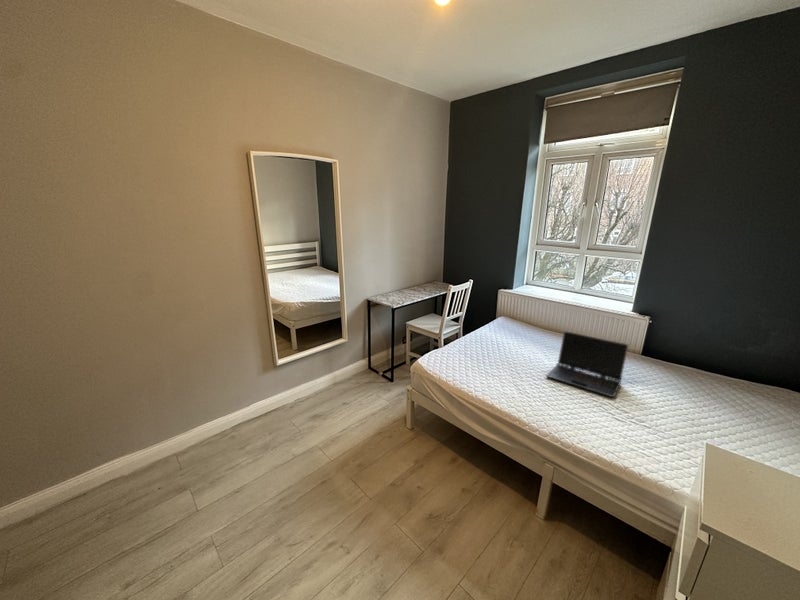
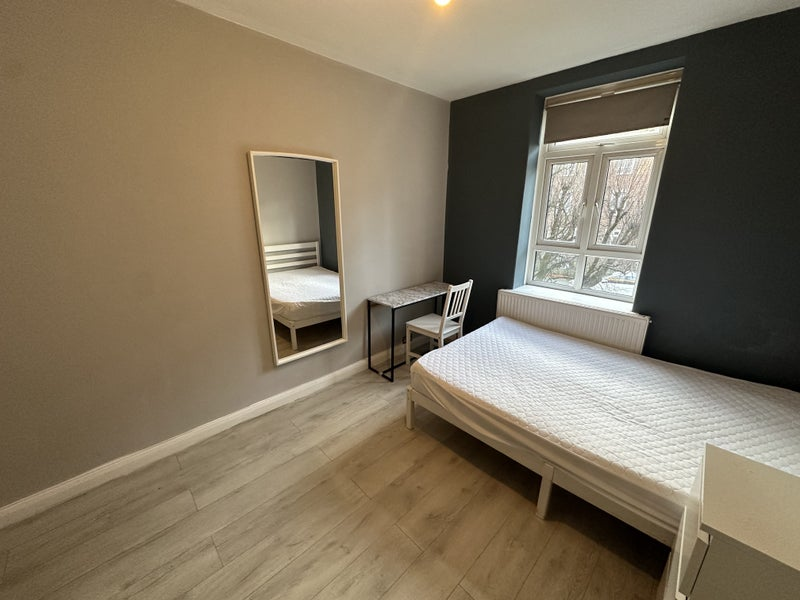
- laptop computer (586, 361)
